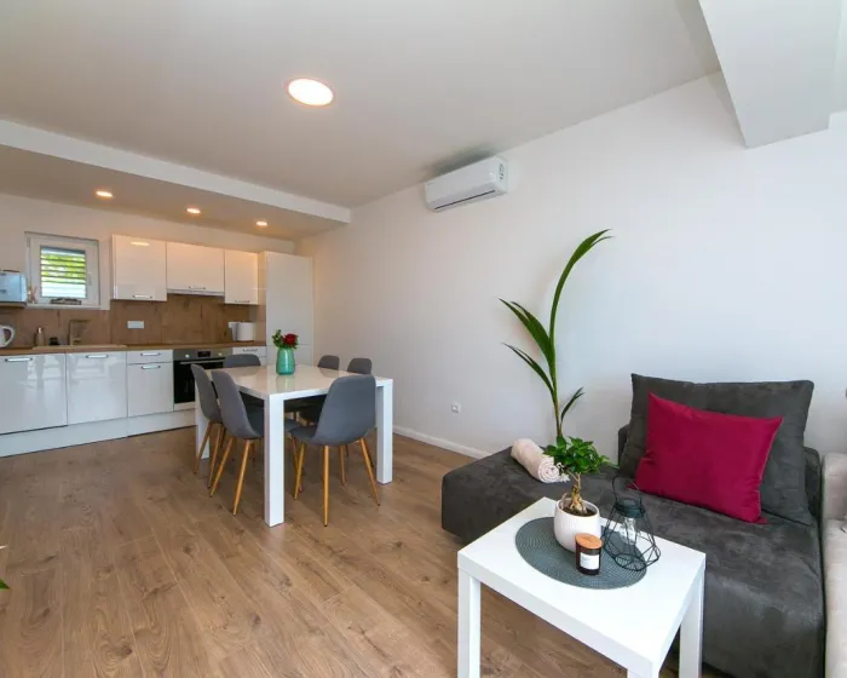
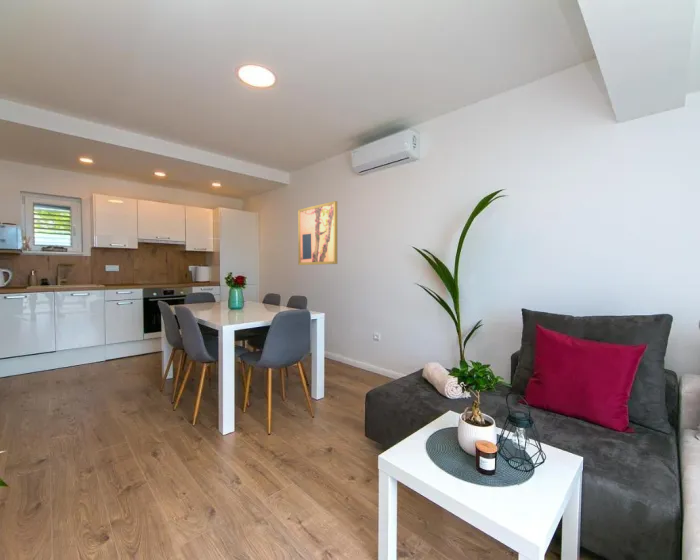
+ wall art (316, 235)
